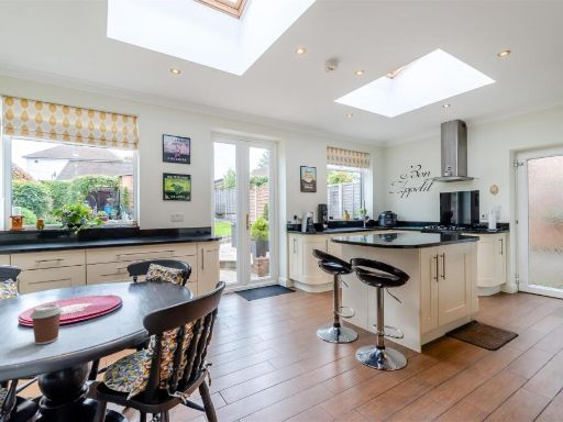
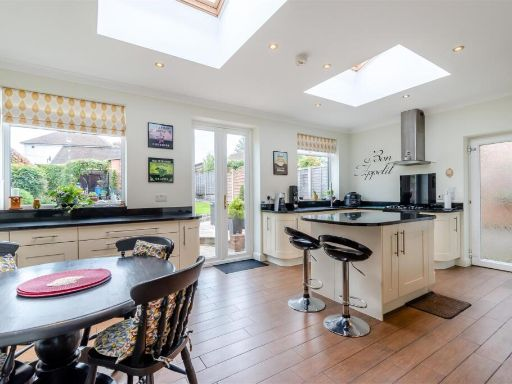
- coffee cup (46, 323)
